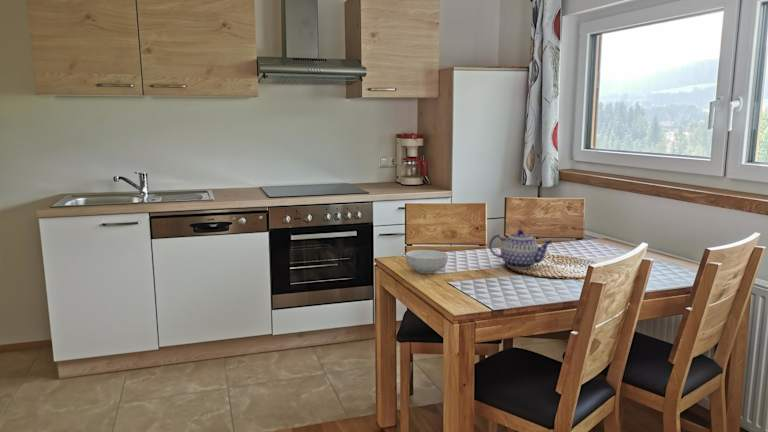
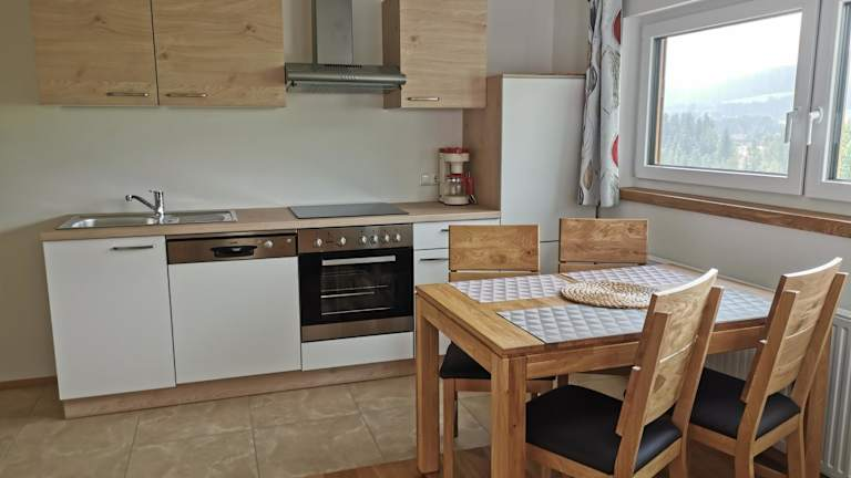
- cereal bowl (426, 262)
- teapot (519, 247)
